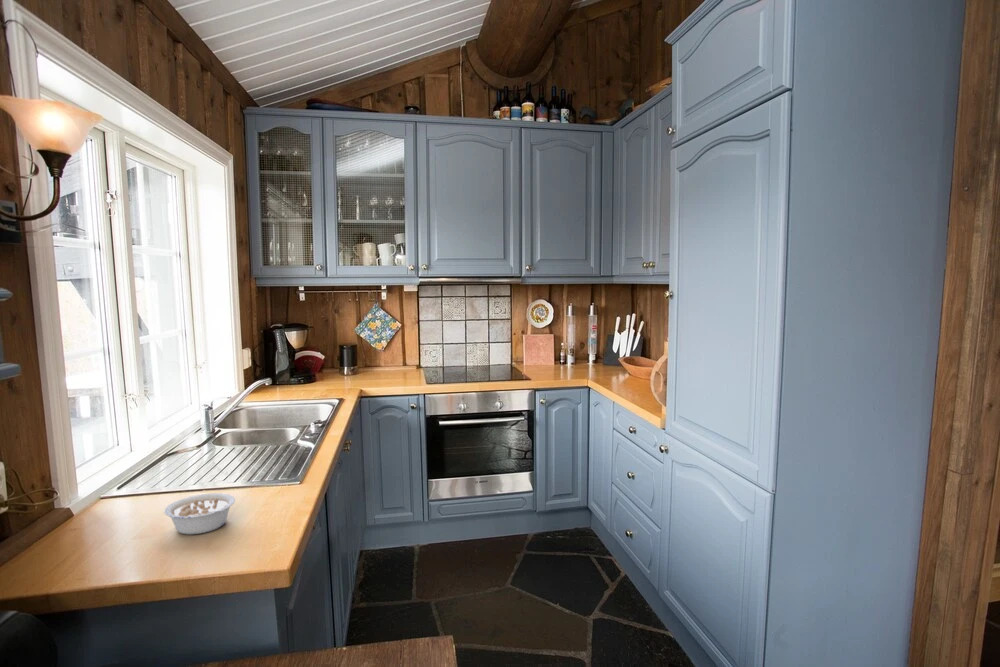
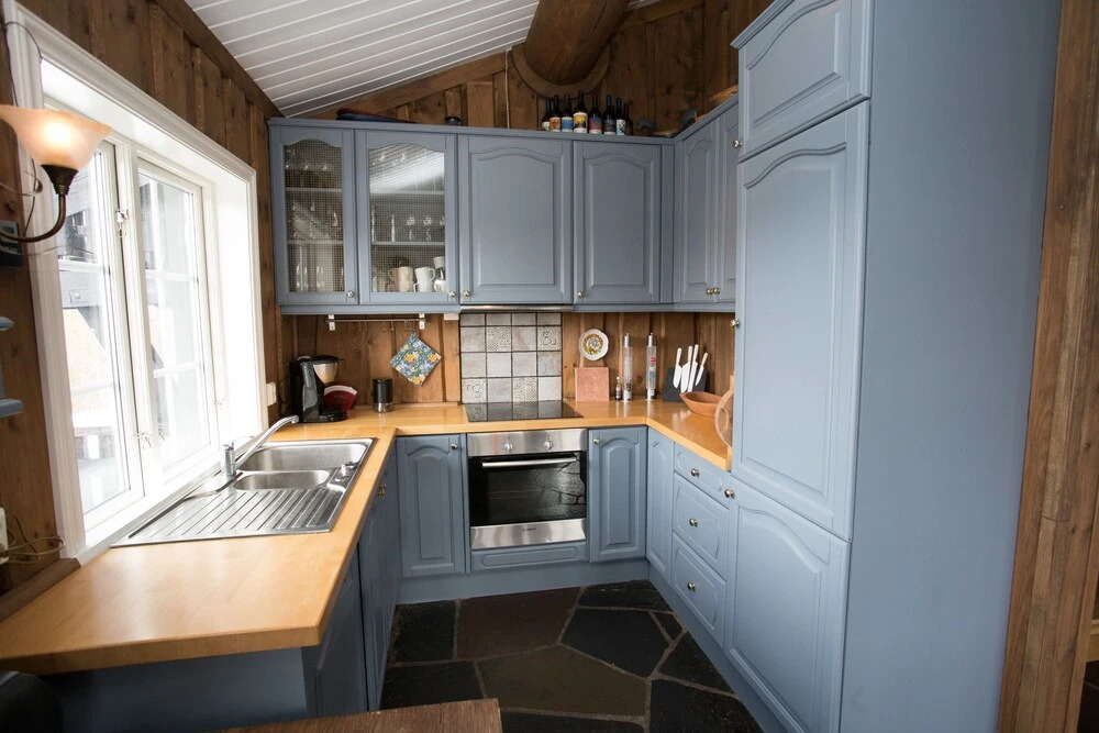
- legume (203, 512)
